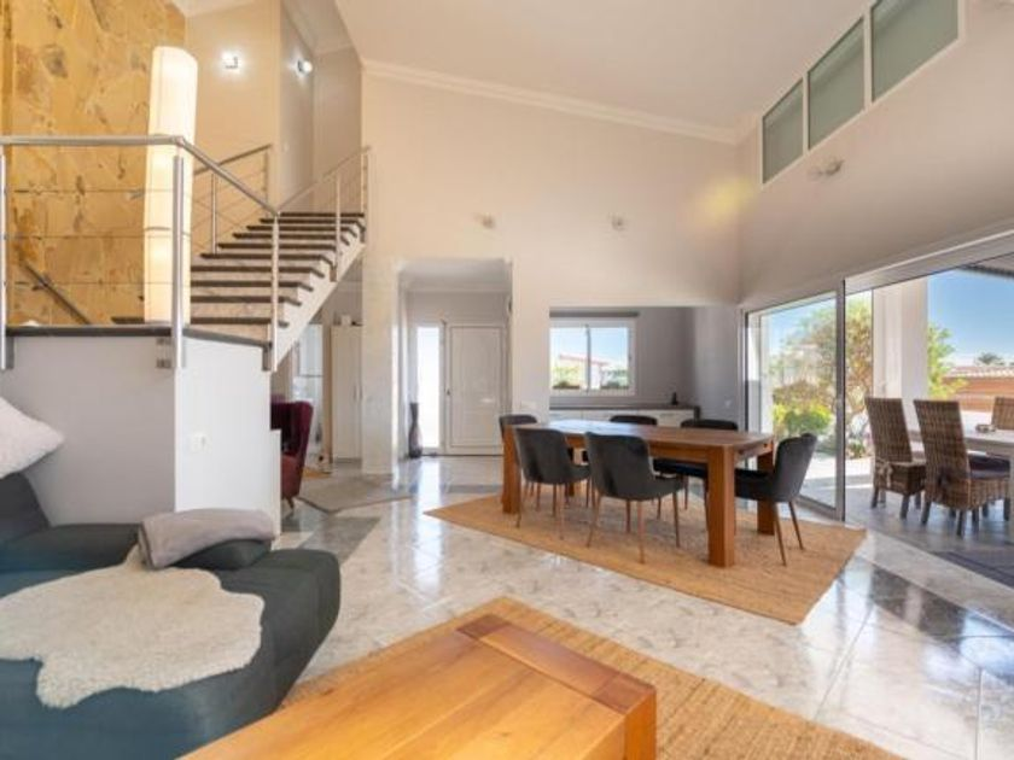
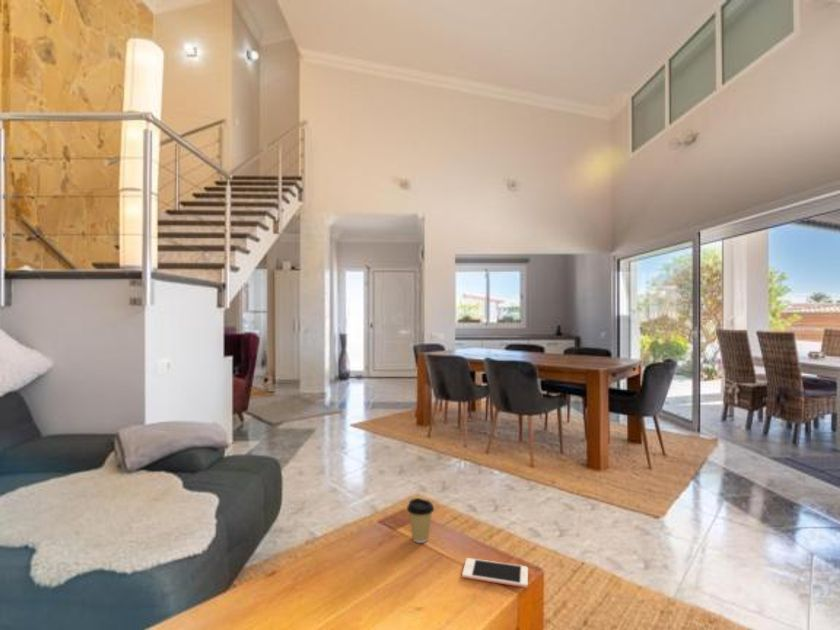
+ cell phone (495, 572)
+ coffee cup (420, 520)
